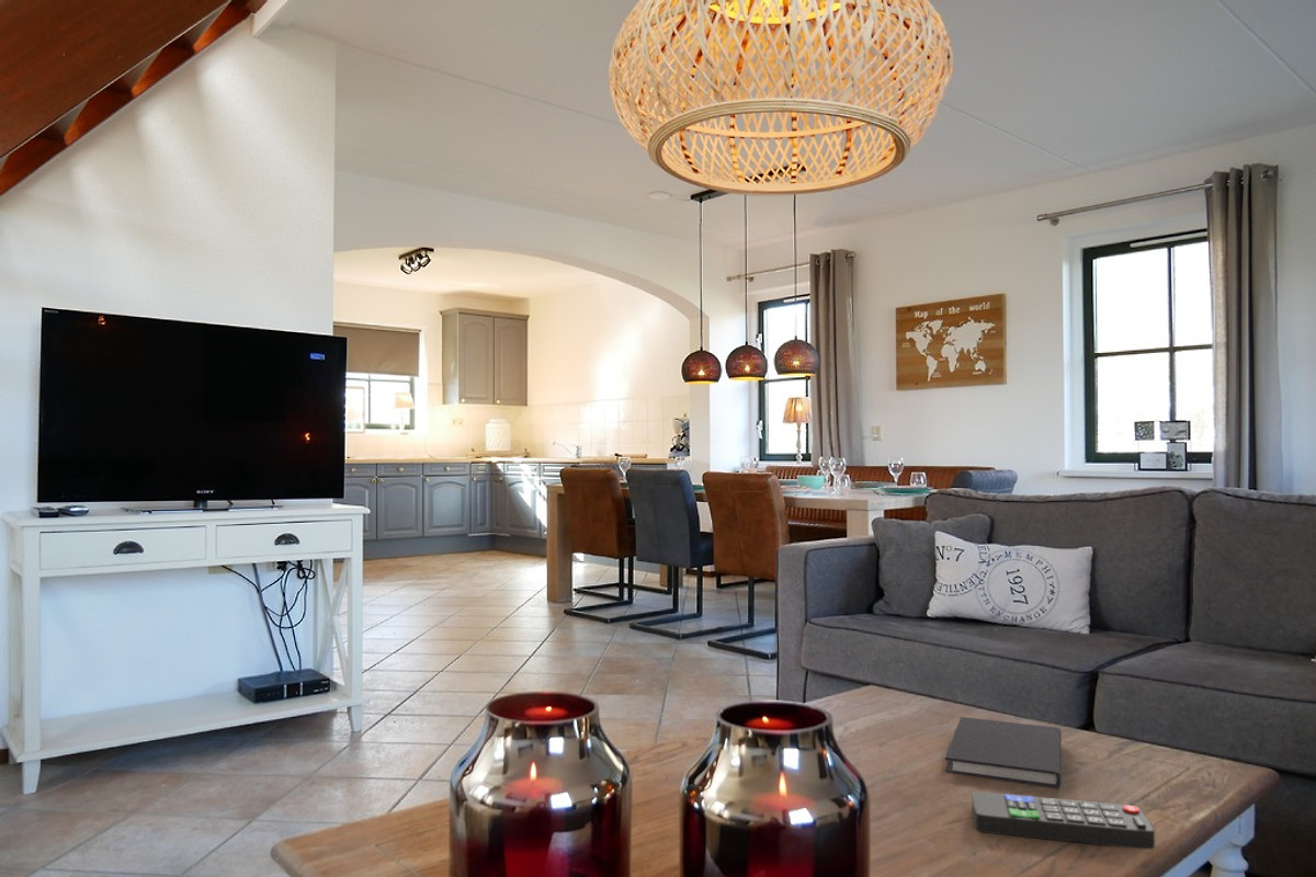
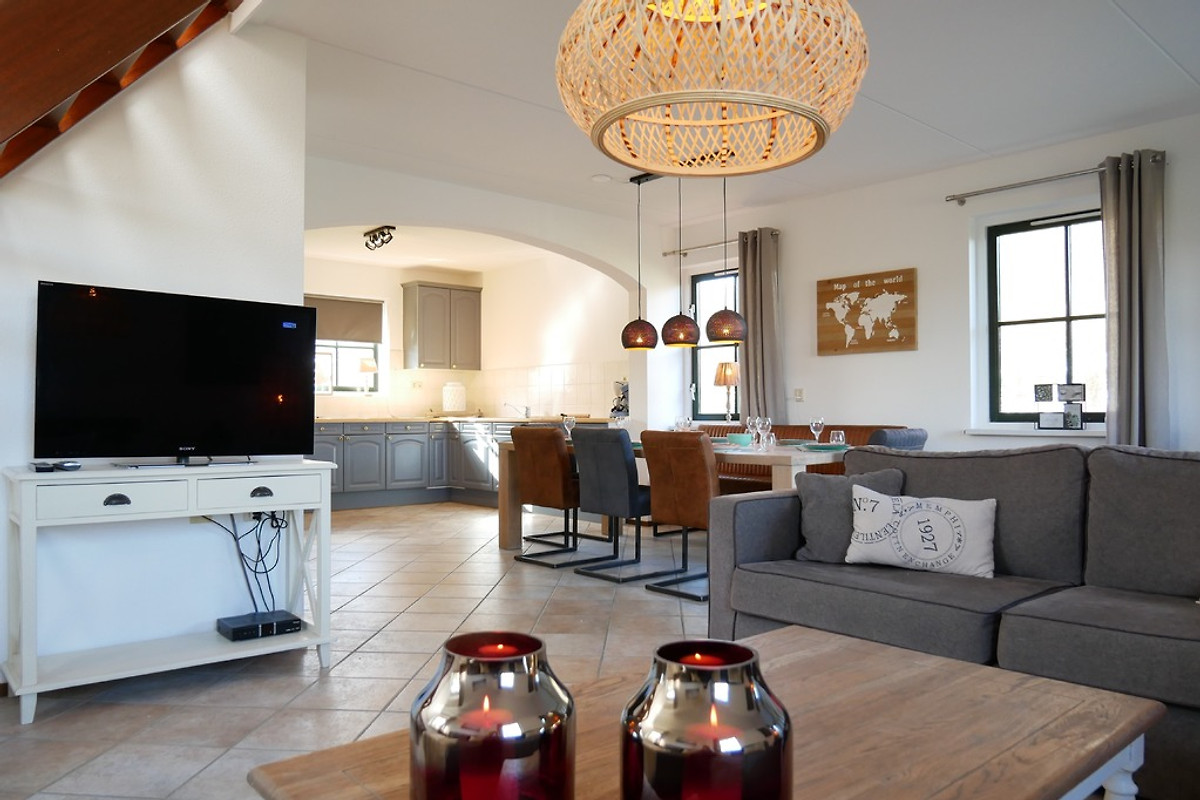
- diary (1006, 749)
- remote control (1058, 817)
